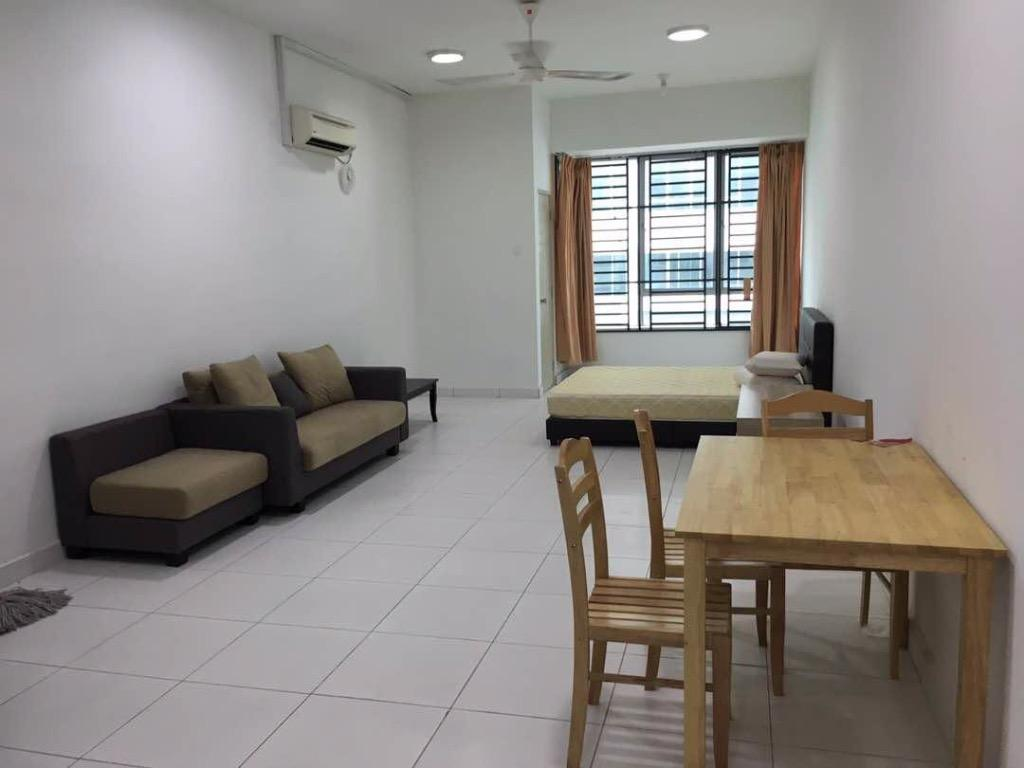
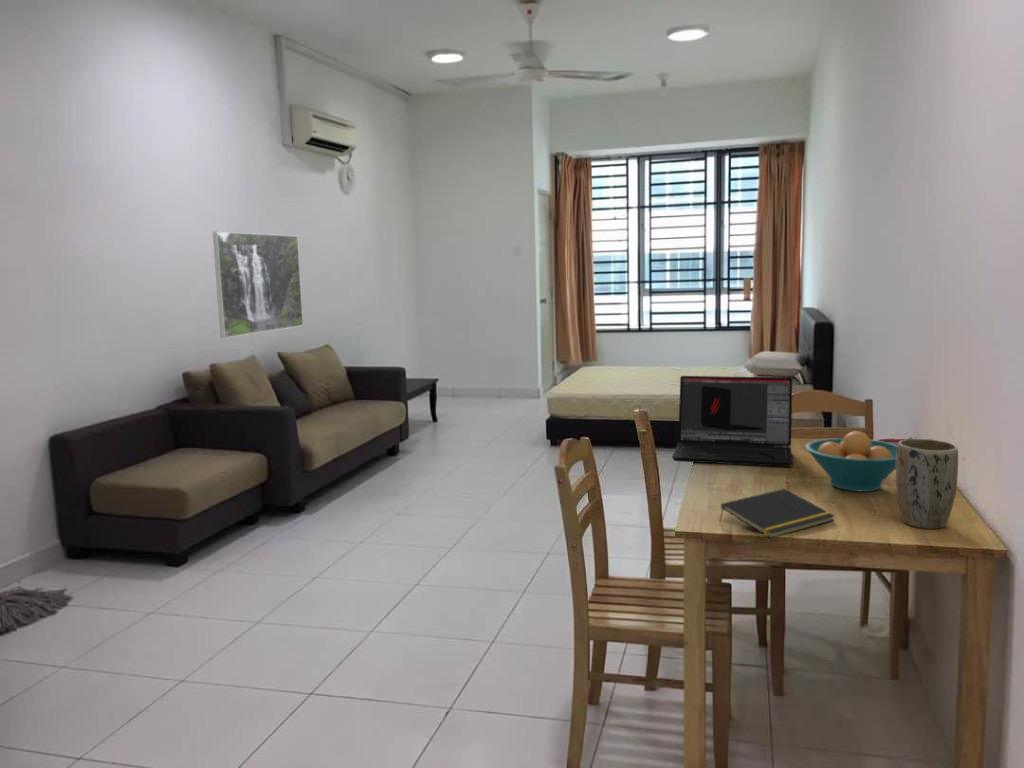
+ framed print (261, 283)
+ fruit bowl (856, 458)
+ notepad (777, 511)
+ laptop (733, 418)
+ plant pot (925, 483)
